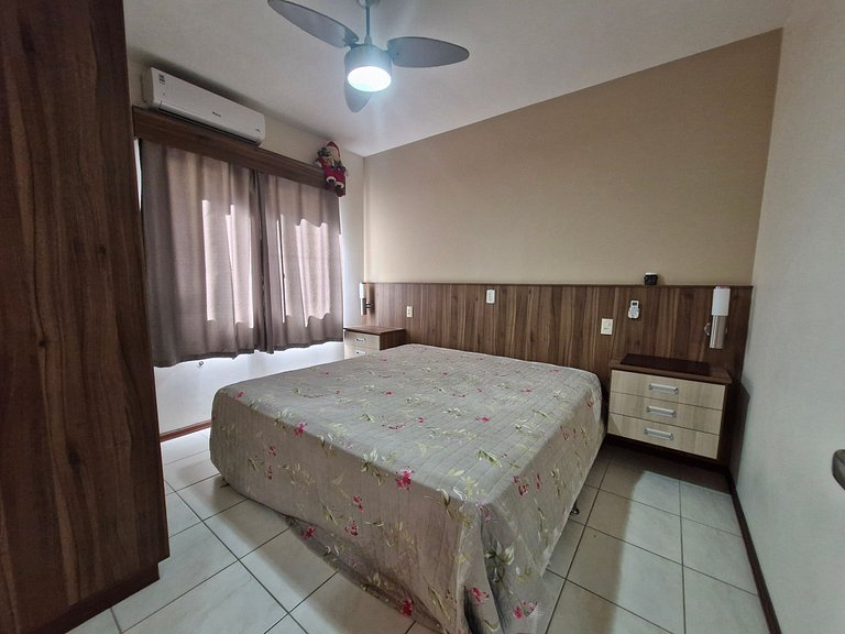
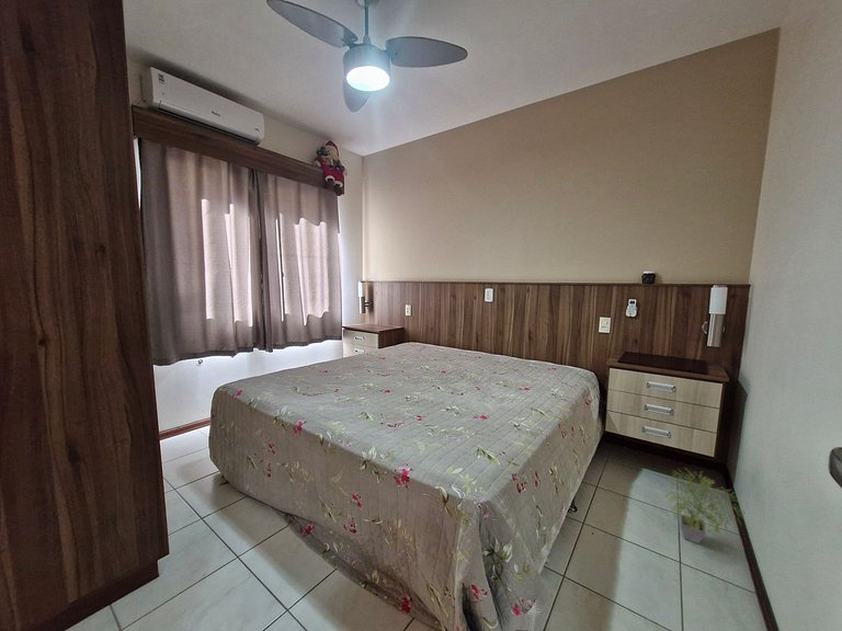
+ potted plant (699, 506)
